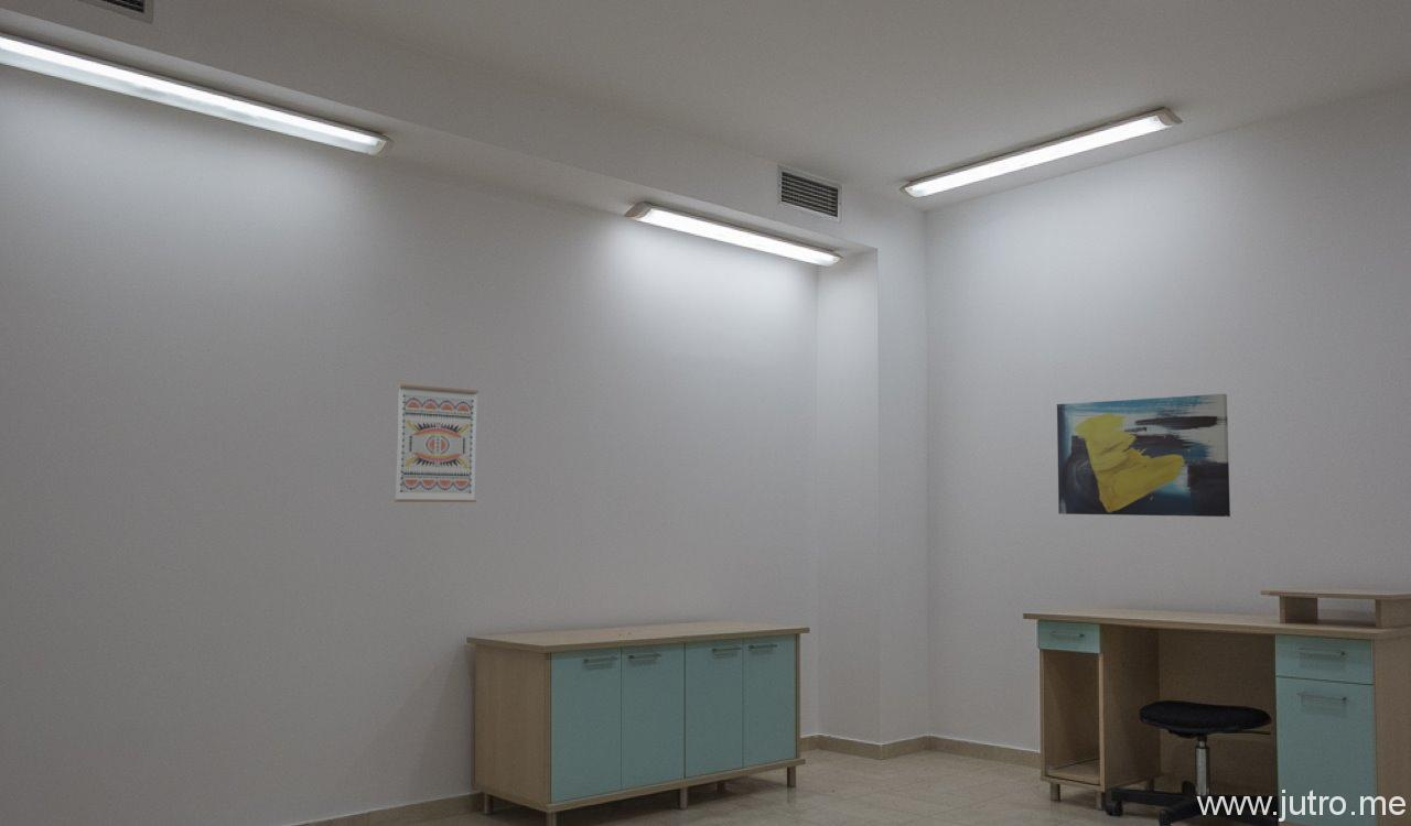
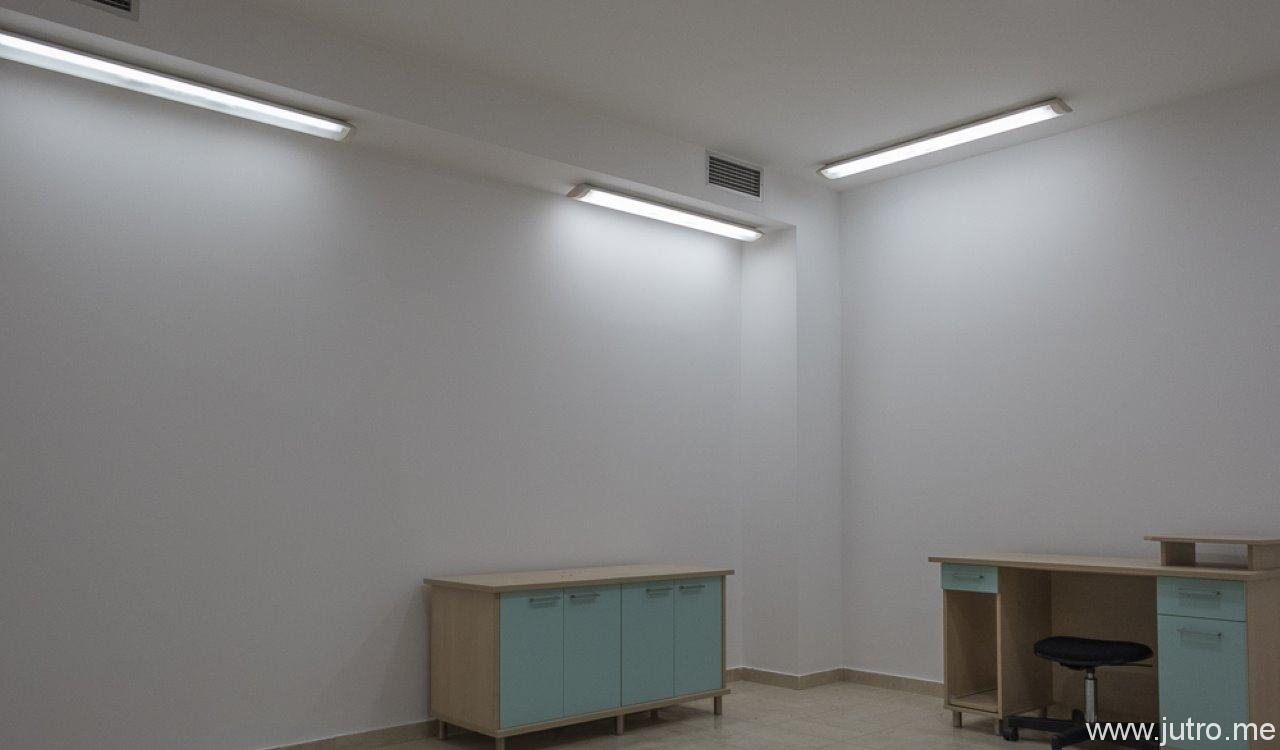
- wall art (1138, 457)
- wall art (438, 444)
